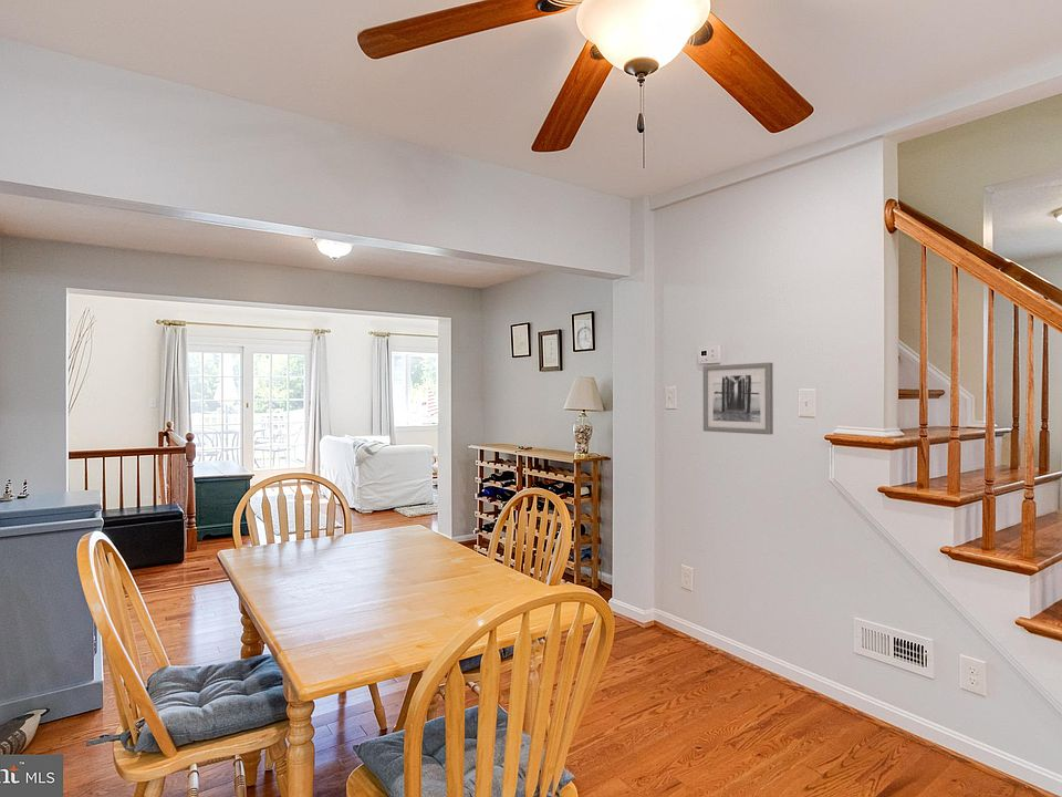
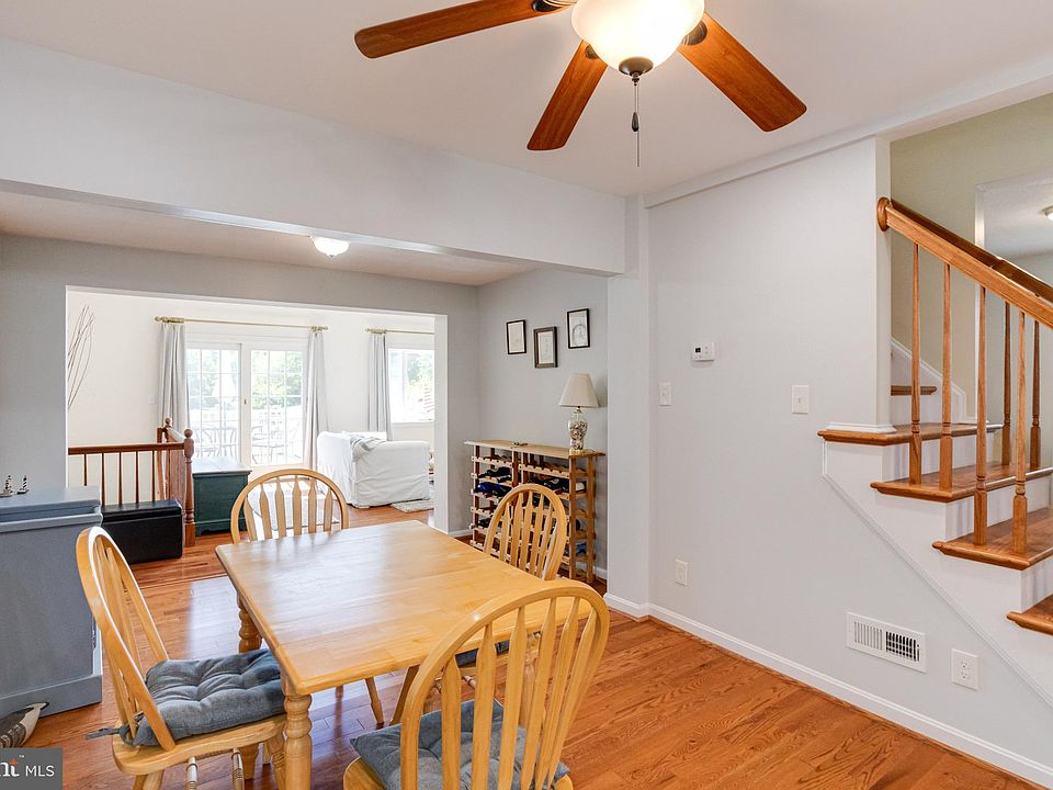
- wall art (736, 398)
